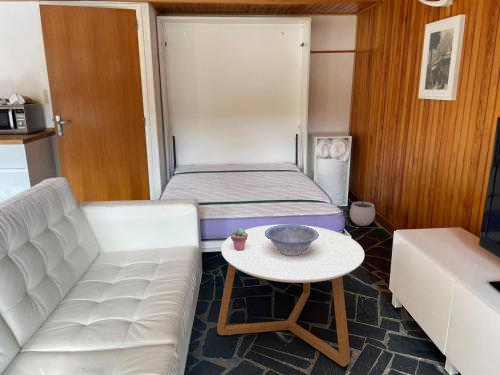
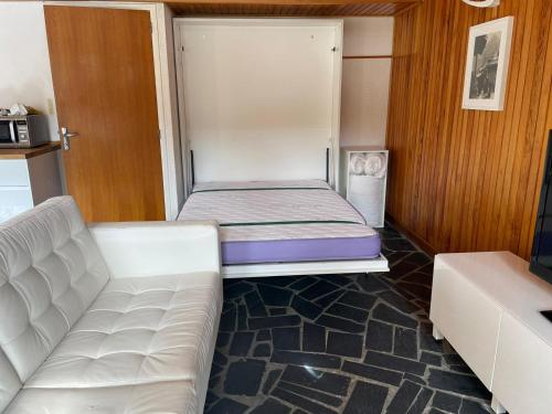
- potted succulent (239, 238)
- plant pot (362, 210)
- coffee table (295, 282)
- decorative bowl (291, 242)
